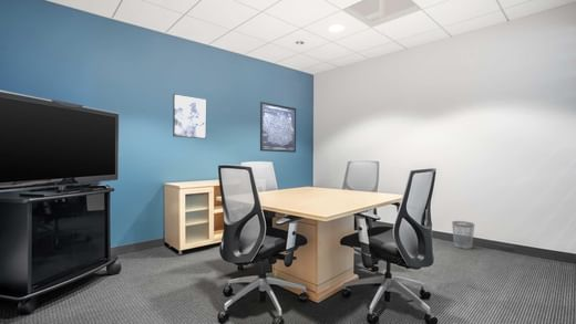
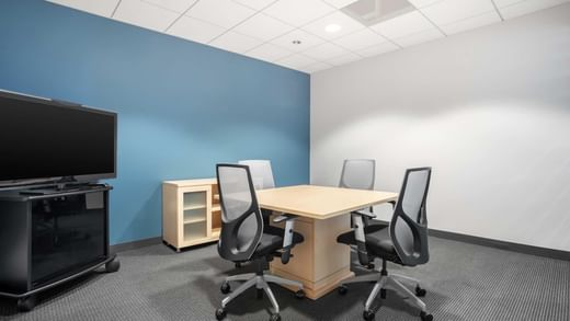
- wastebasket (462, 234)
- wall art (189, 117)
- wall art (278, 128)
